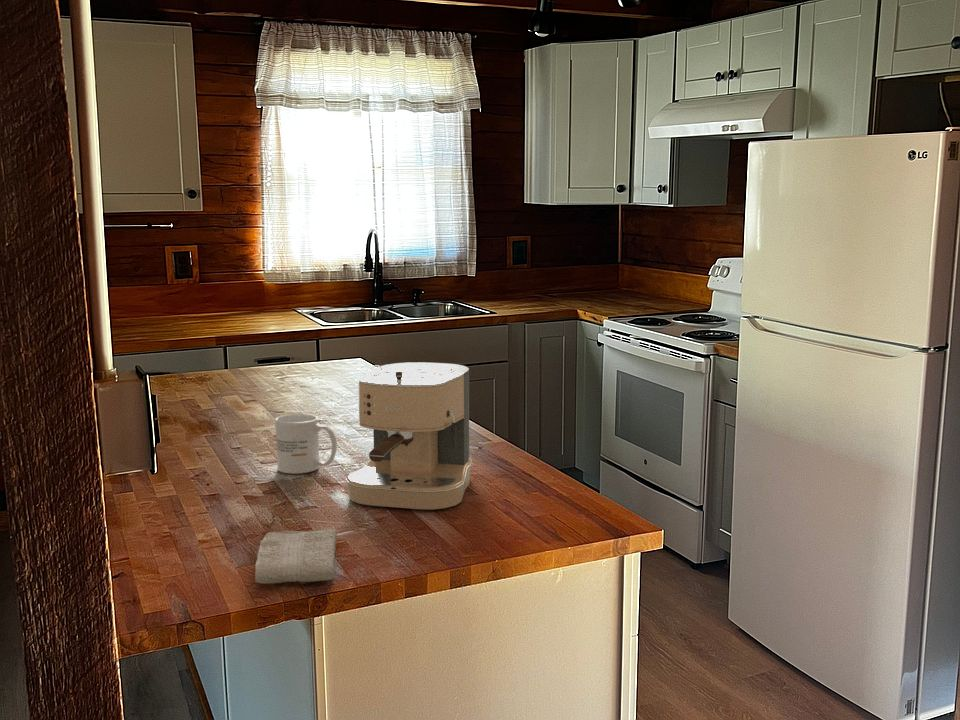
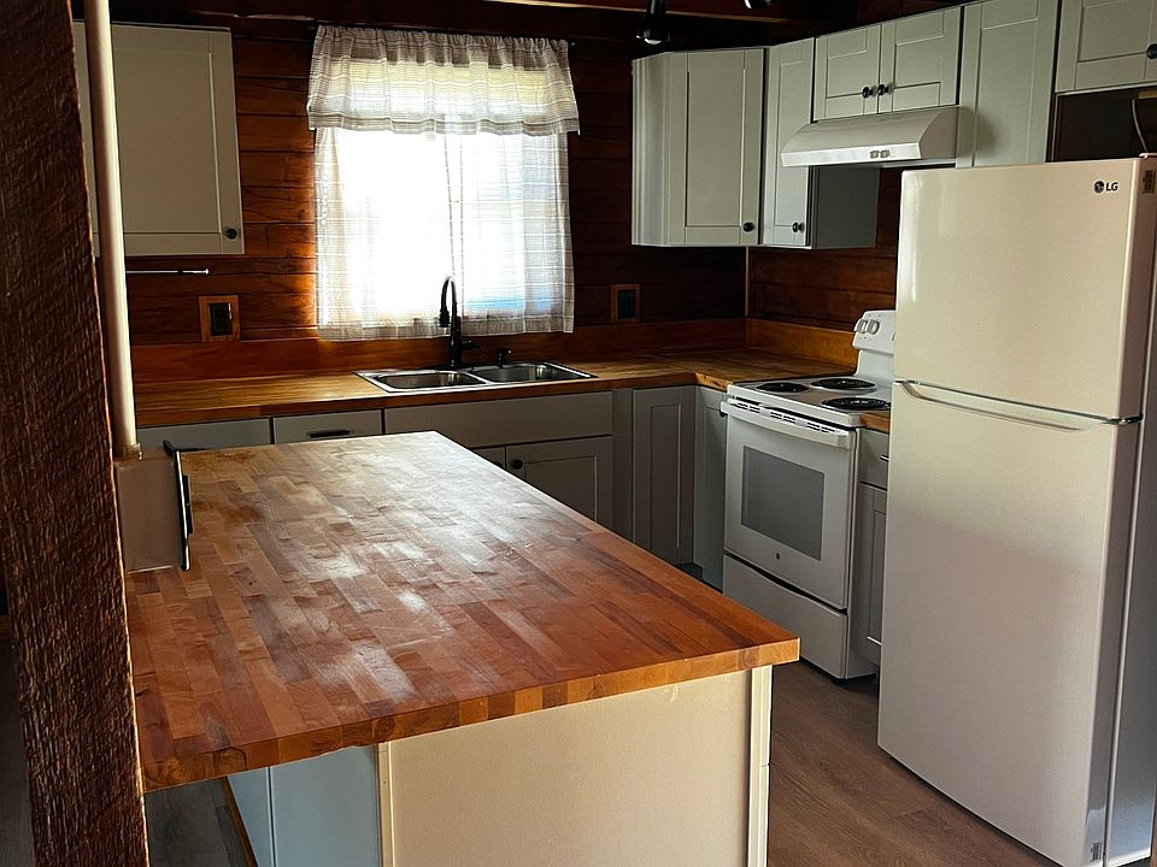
- coffee maker (408, 431)
- washcloth (298, 553)
- mug (305, 443)
